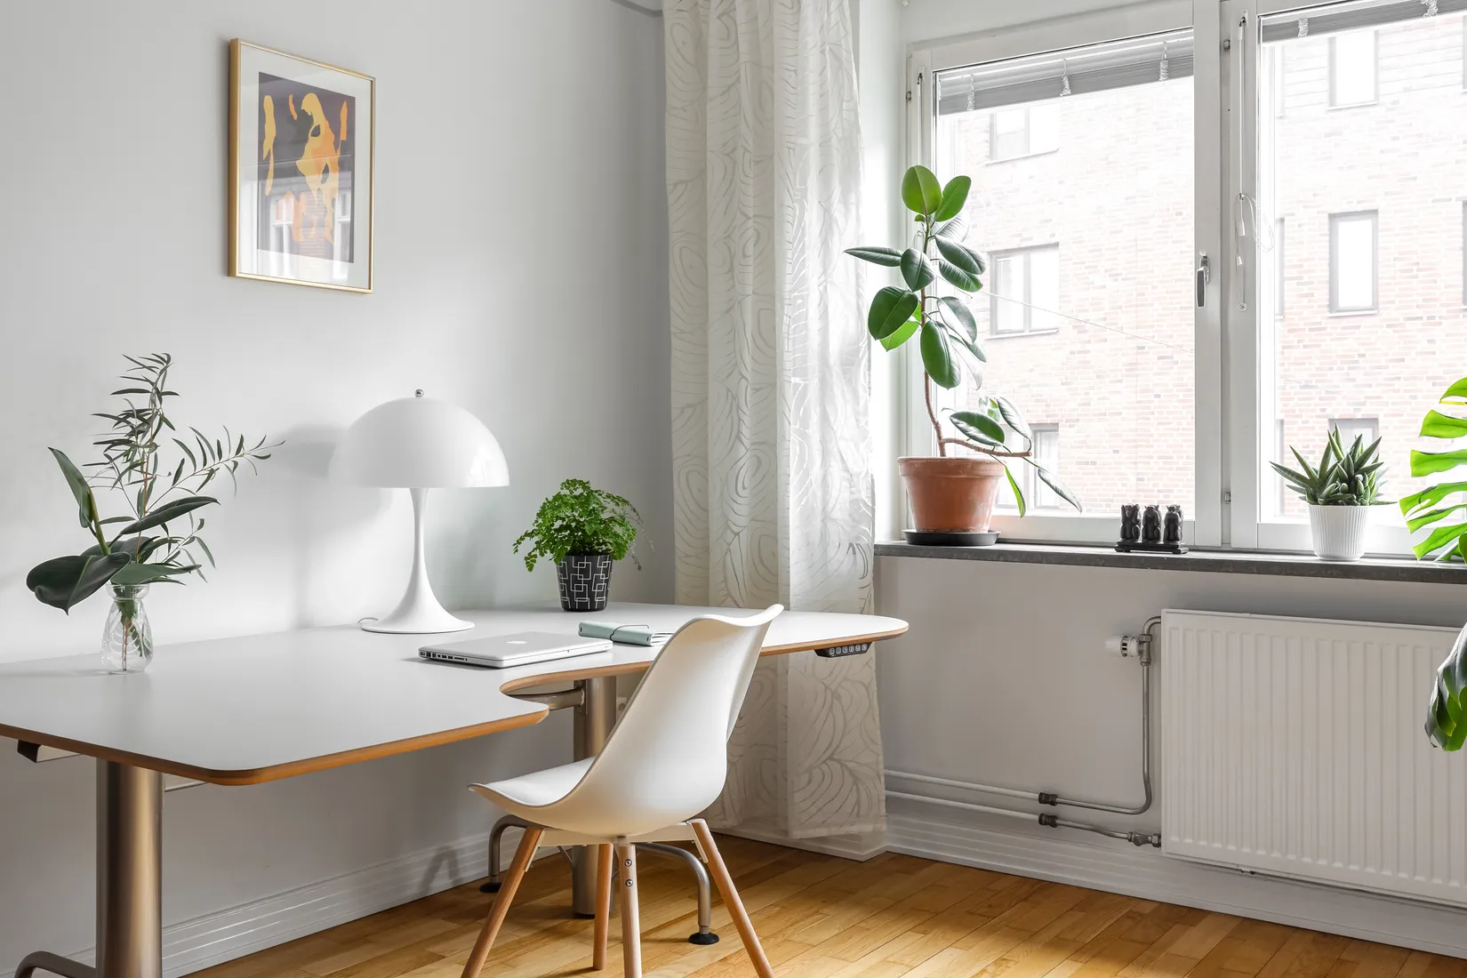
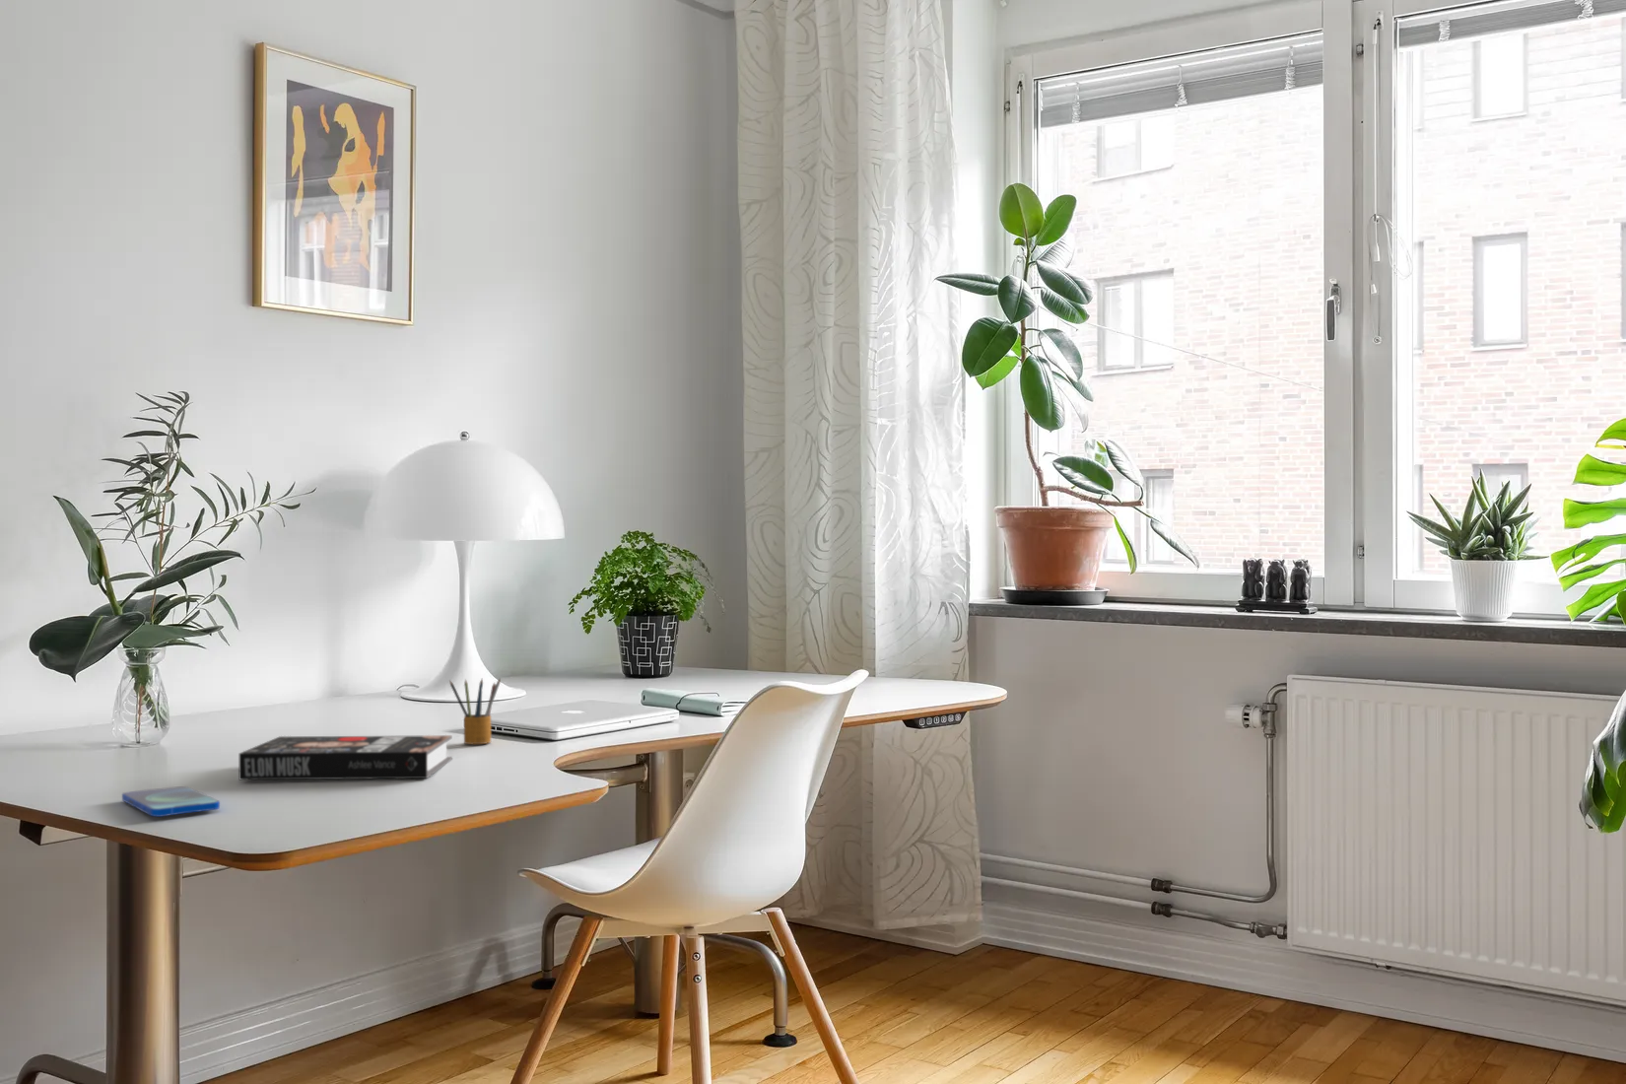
+ pencil box (475, 709)
+ smartphone (169, 800)
+ book (350, 756)
